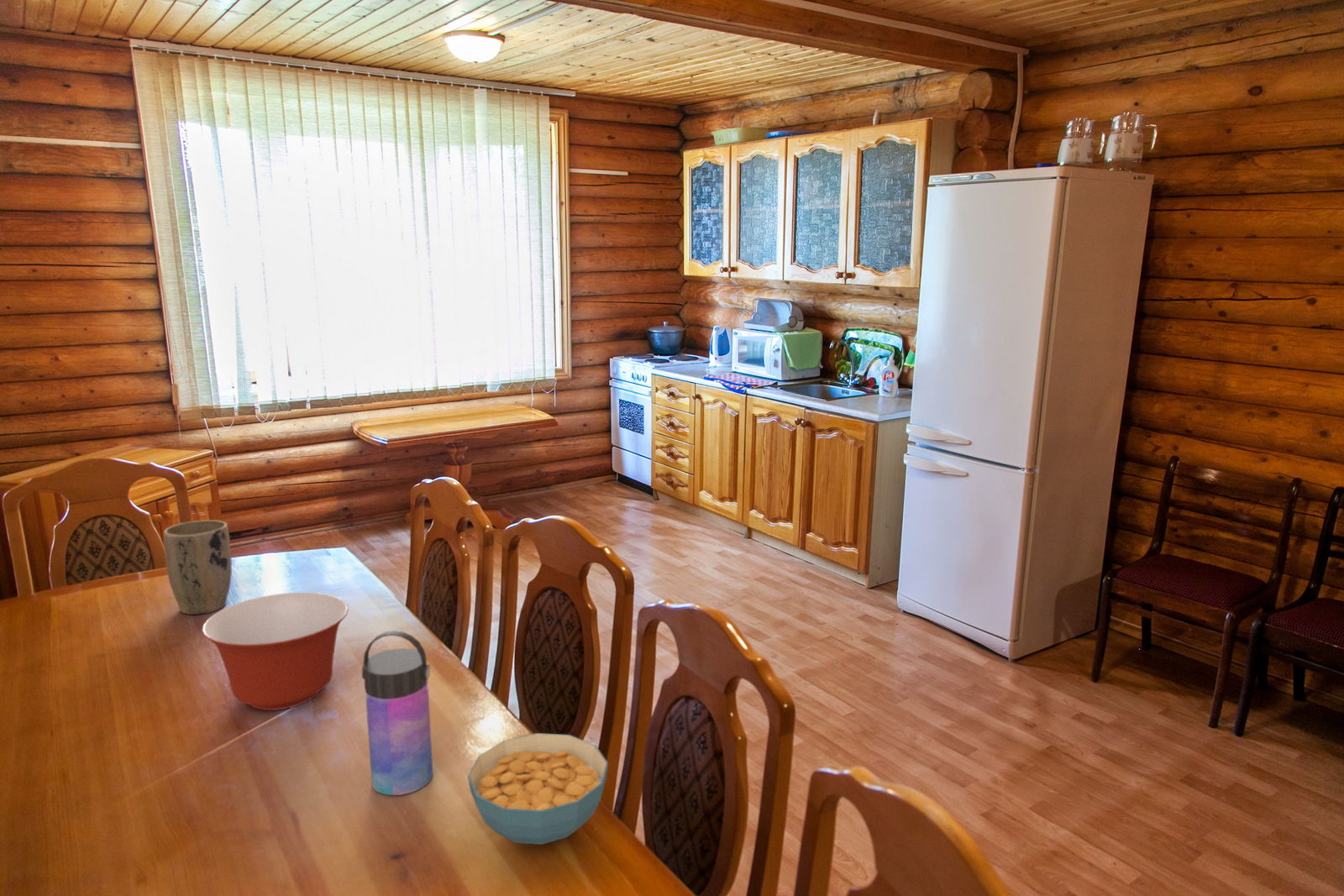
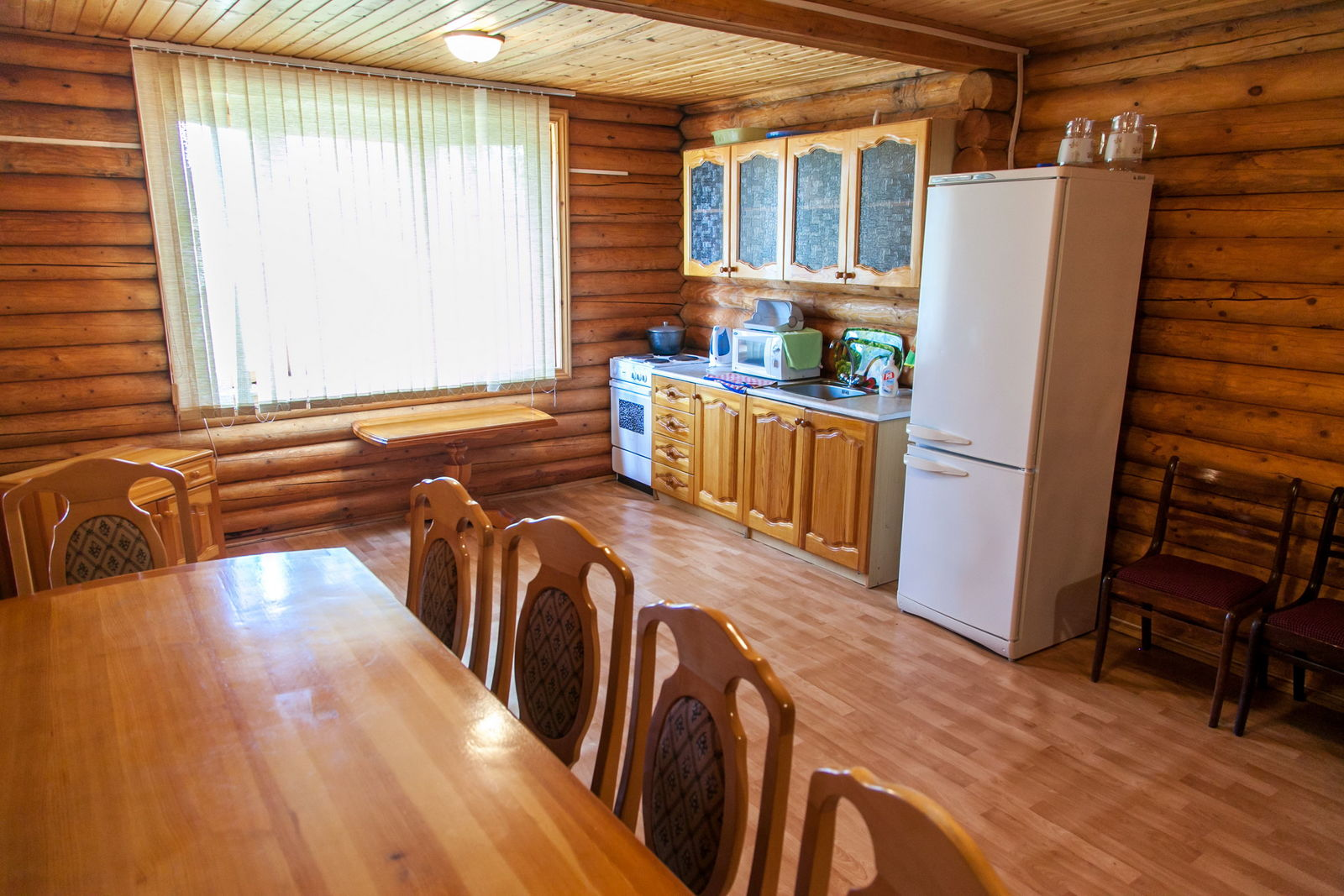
- mixing bowl (281, 655)
- plant pot (200, 568)
- cereal bowl (539, 799)
- water bottle (398, 706)
